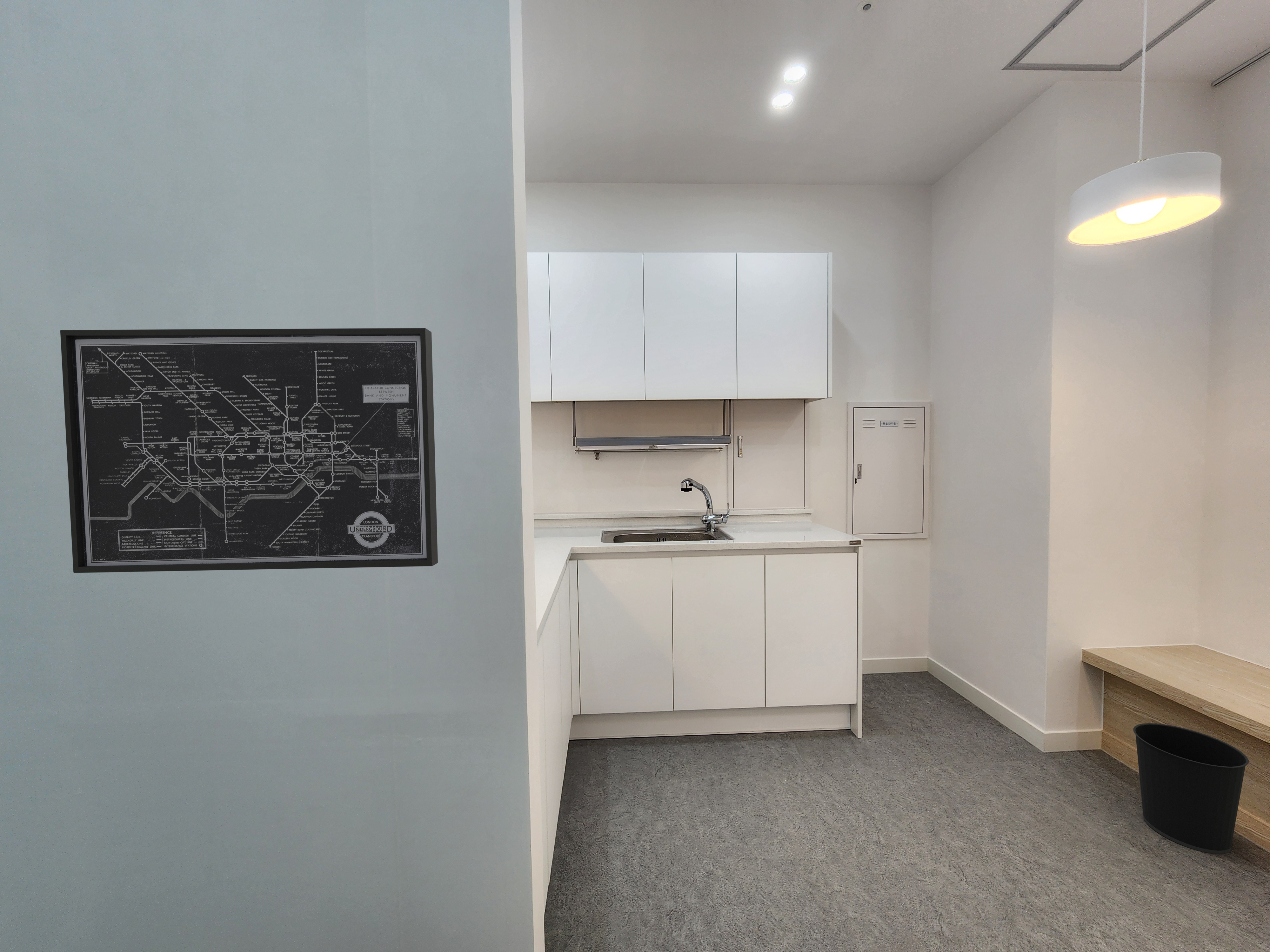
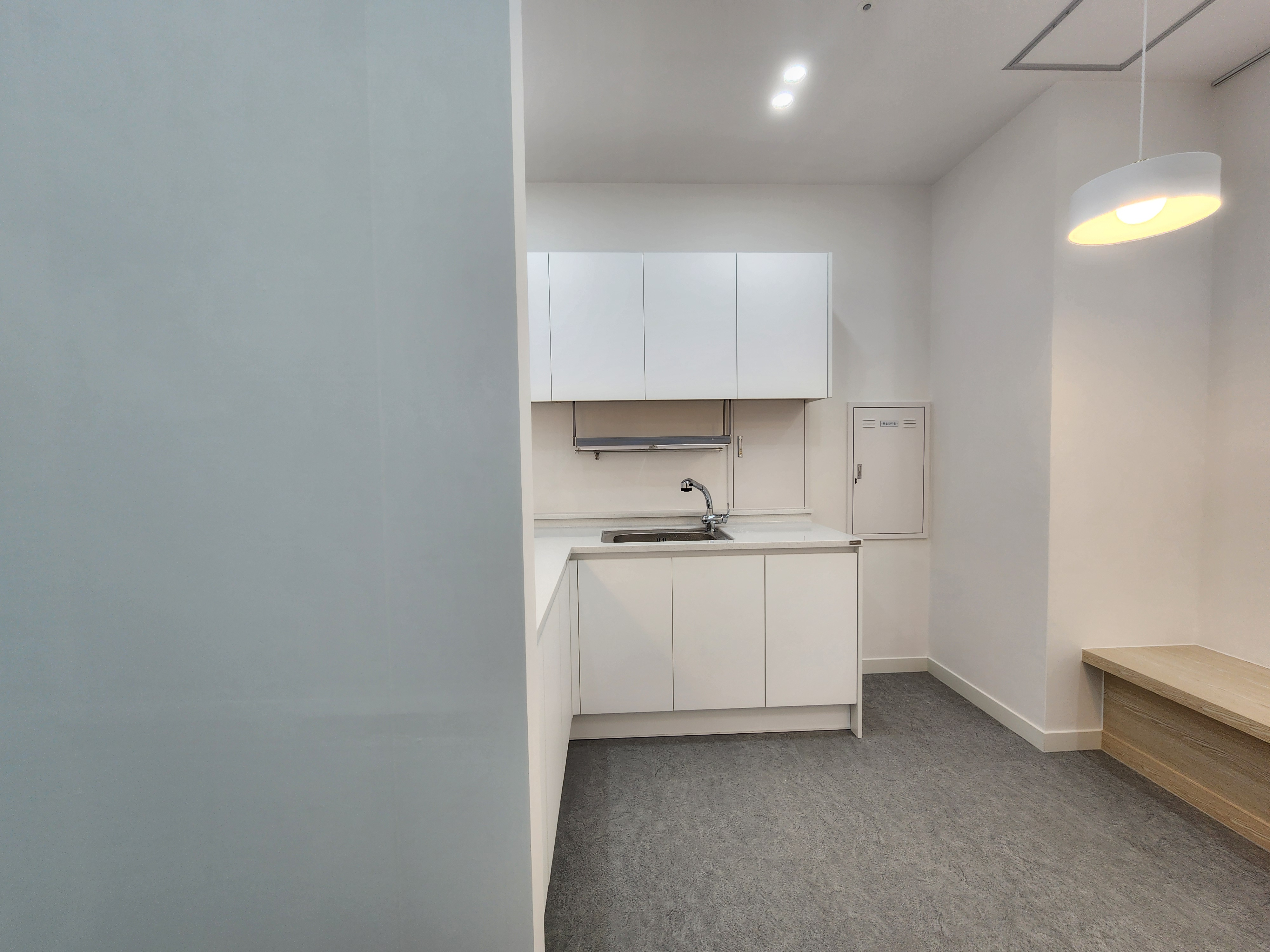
- wall art (256, 450)
- wastebasket (1186, 787)
